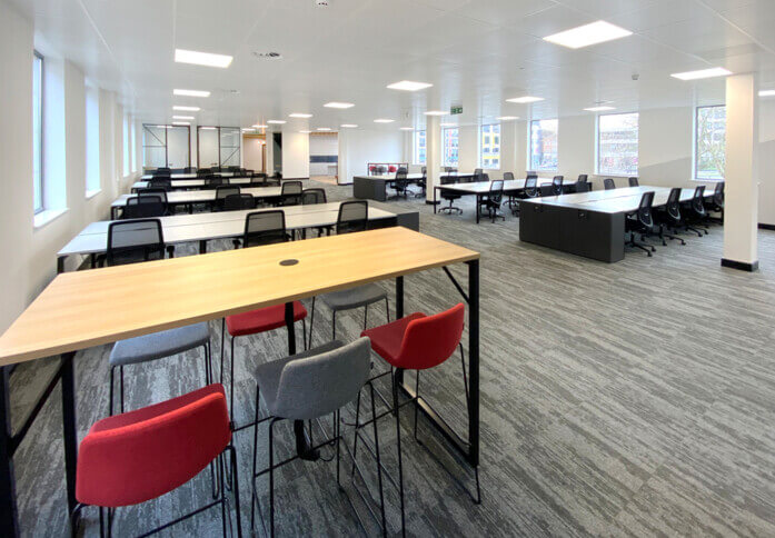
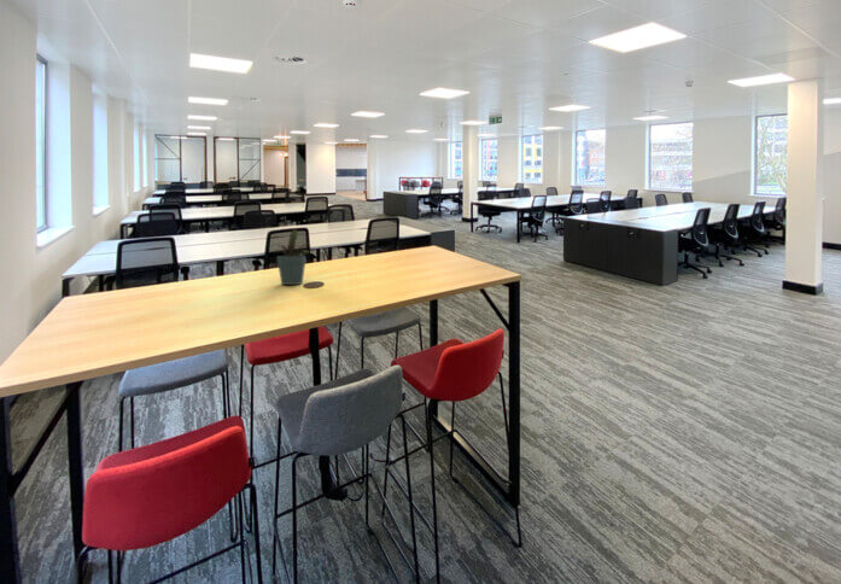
+ potted plant (290, 257)
